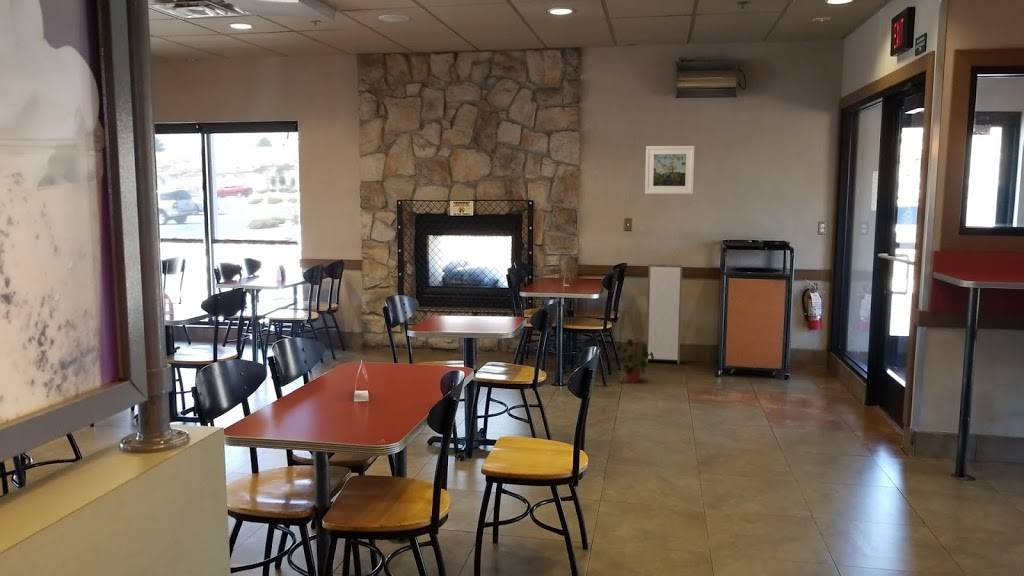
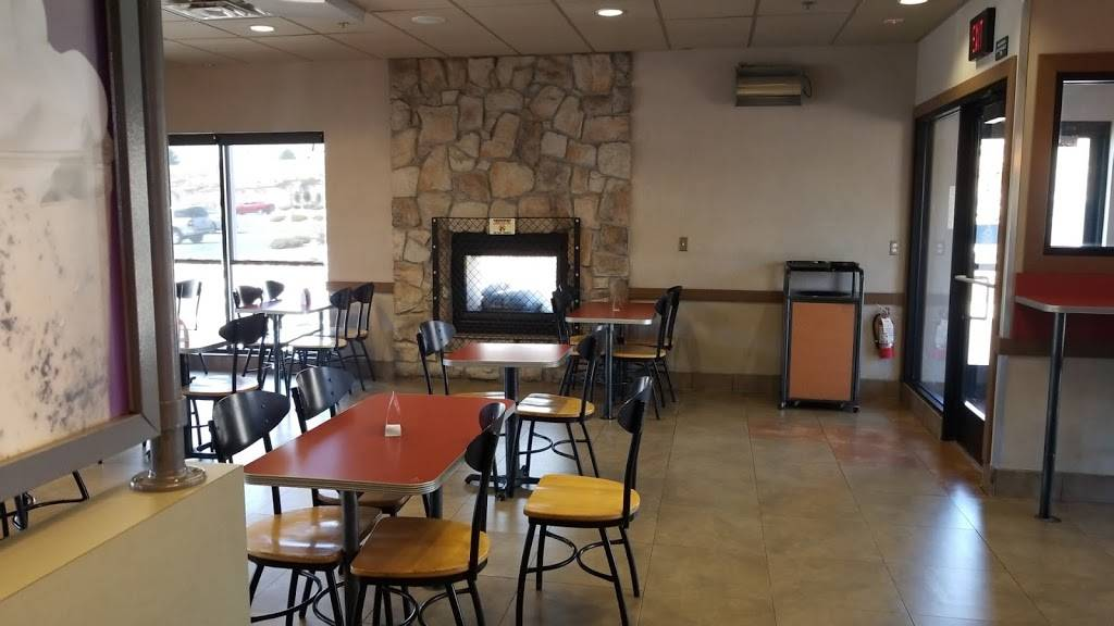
- storage cabinet (663, 313)
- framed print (669, 170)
- potted plant (634, 359)
